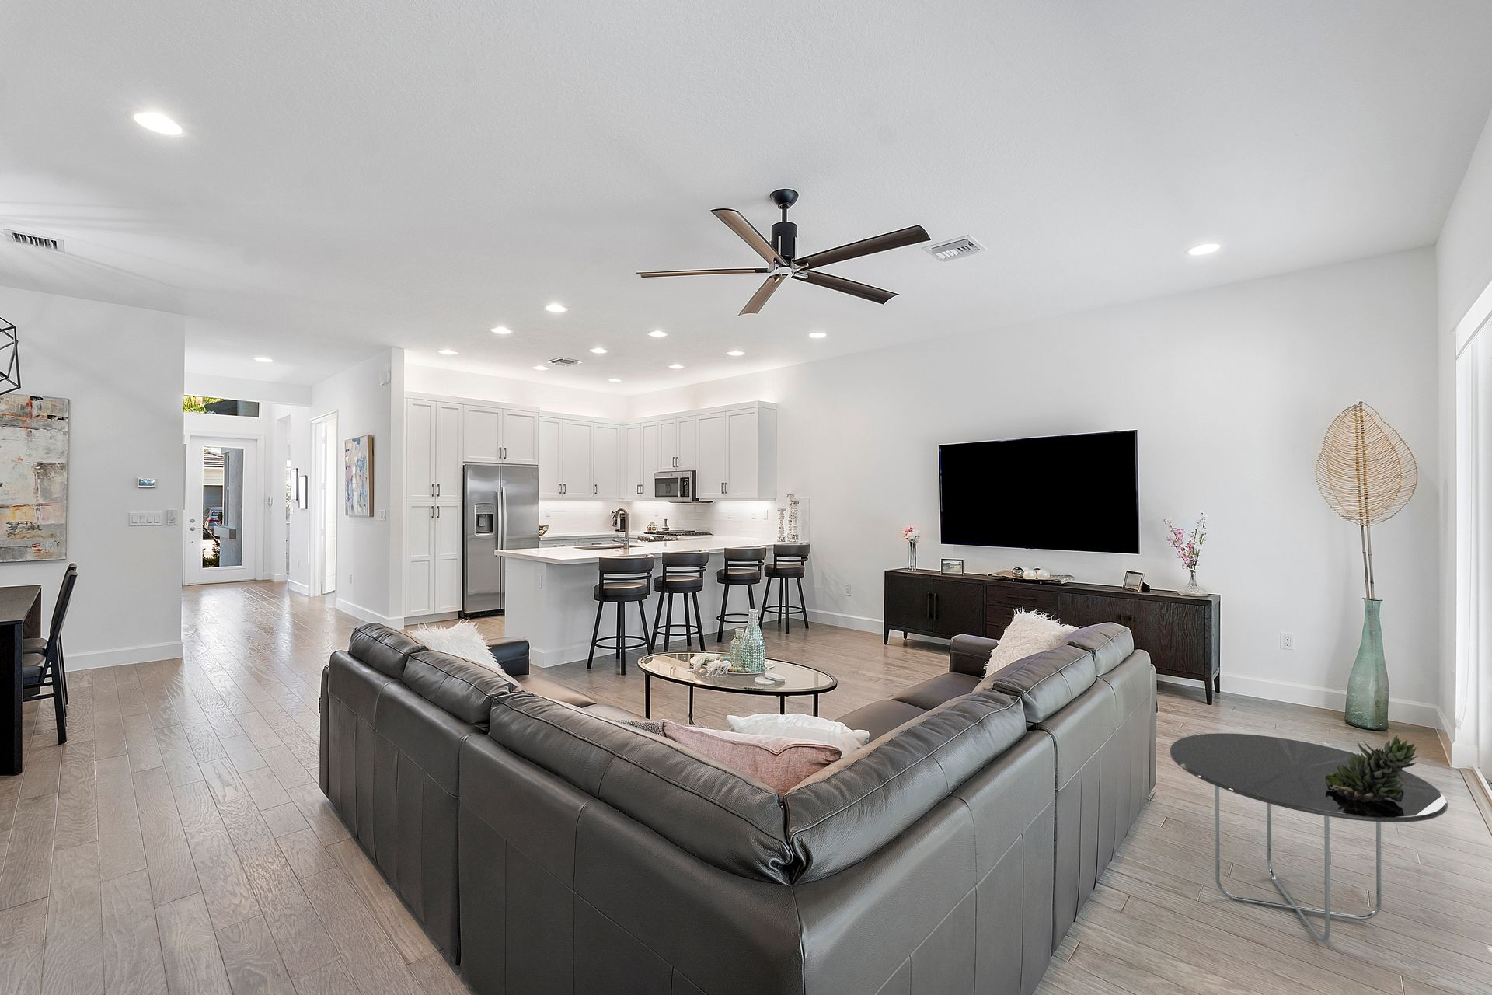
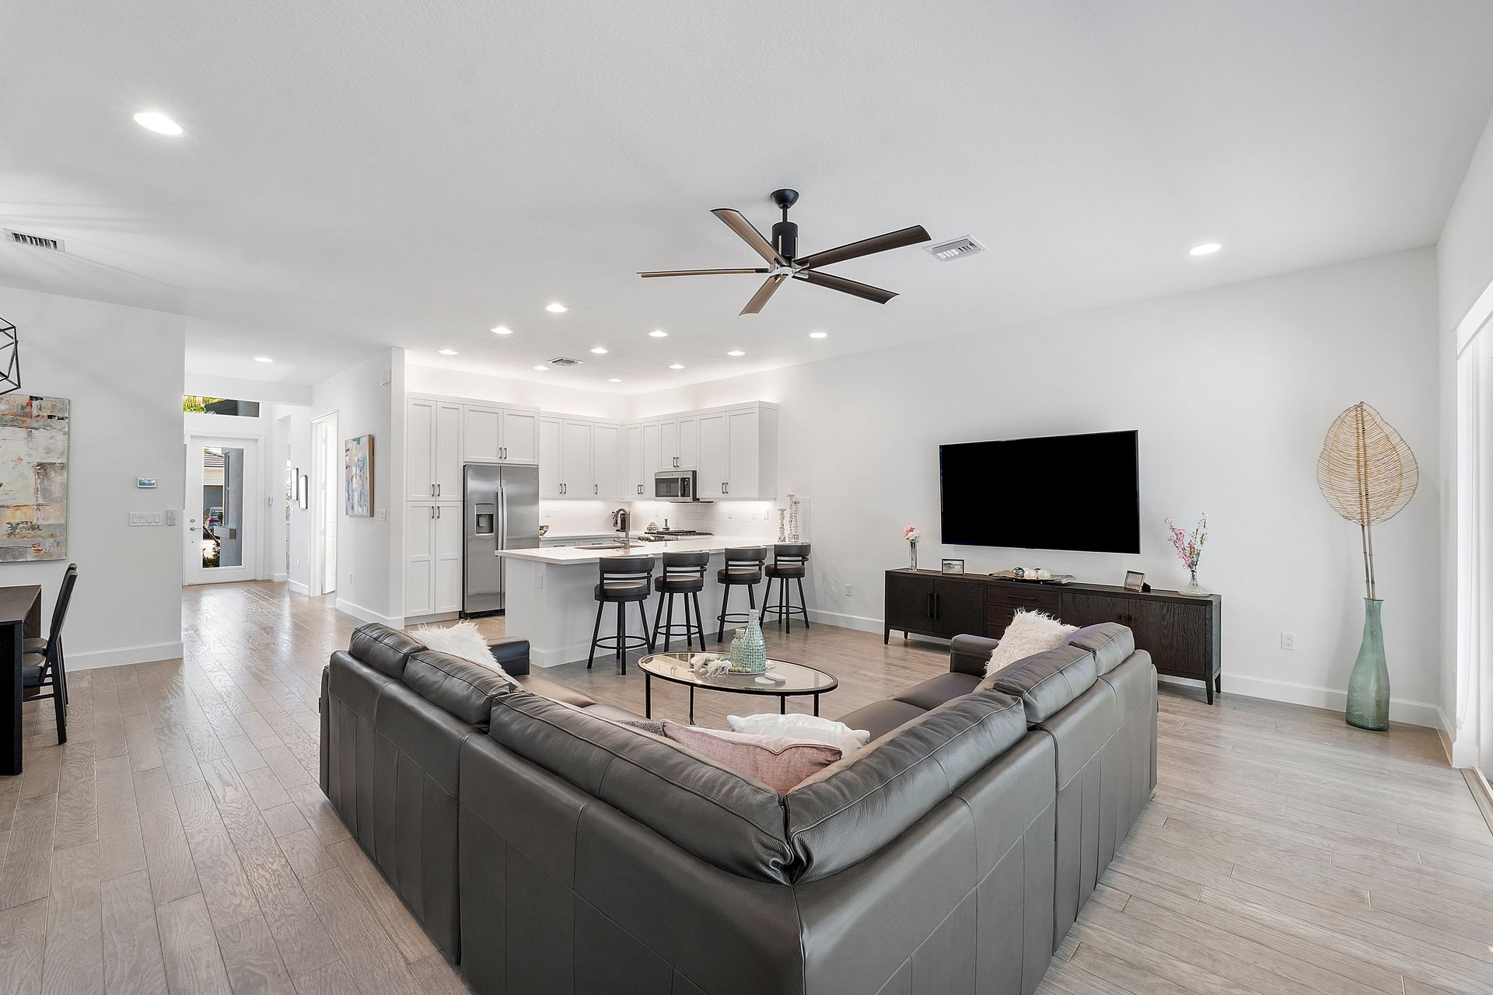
- side table (1270, 838)
- succulent plant (1372, 762)
